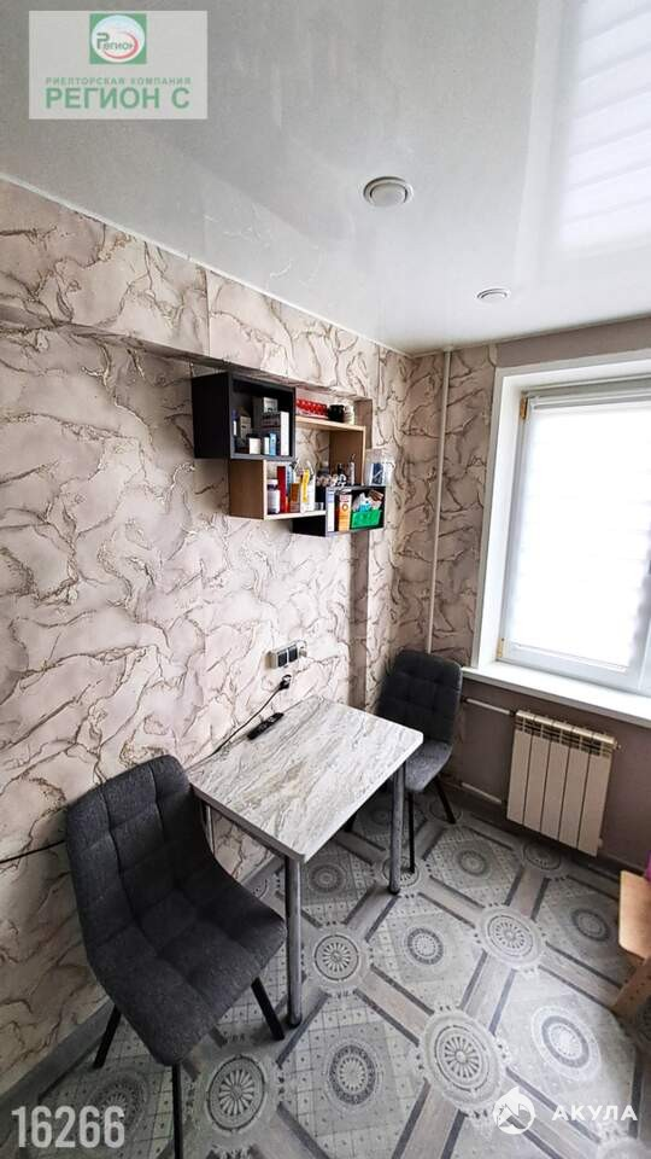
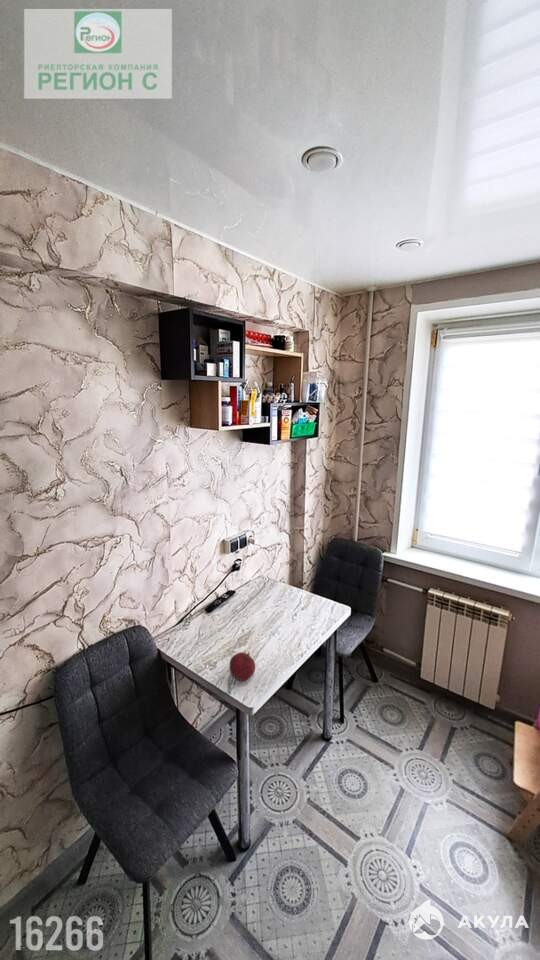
+ fruit (242, 665)
